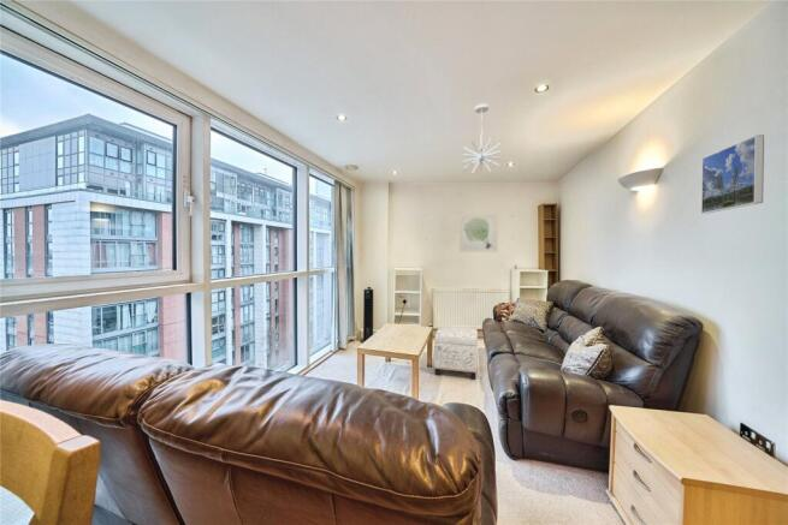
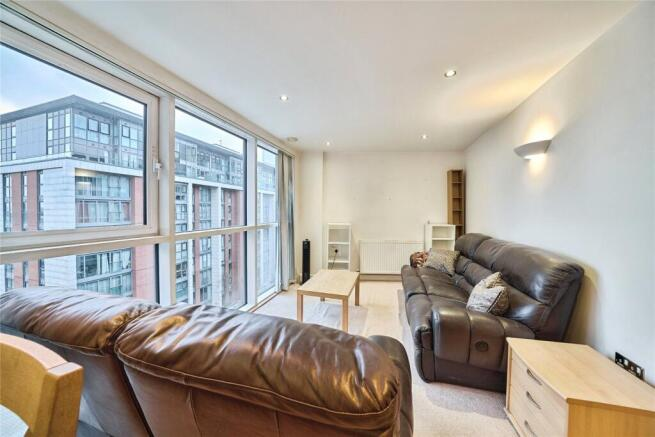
- ottoman (456, 350)
- wall art (478, 233)
- pendant light (481, 141)
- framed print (729, 178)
